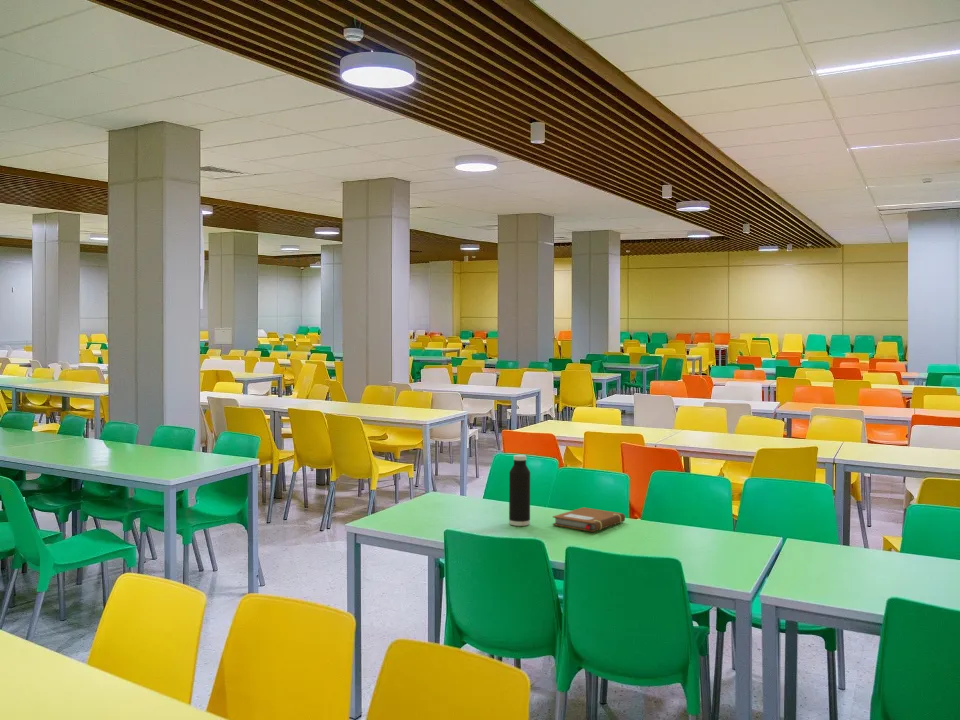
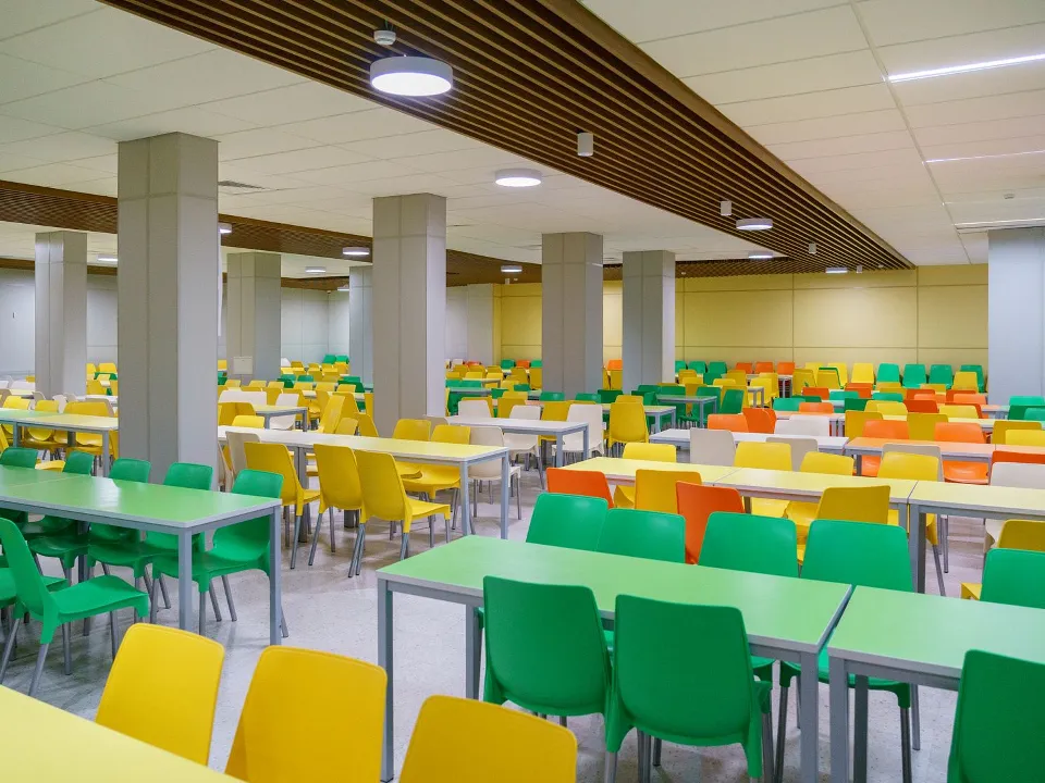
- water bottle (519, 489)
- notebook (588, 519)
